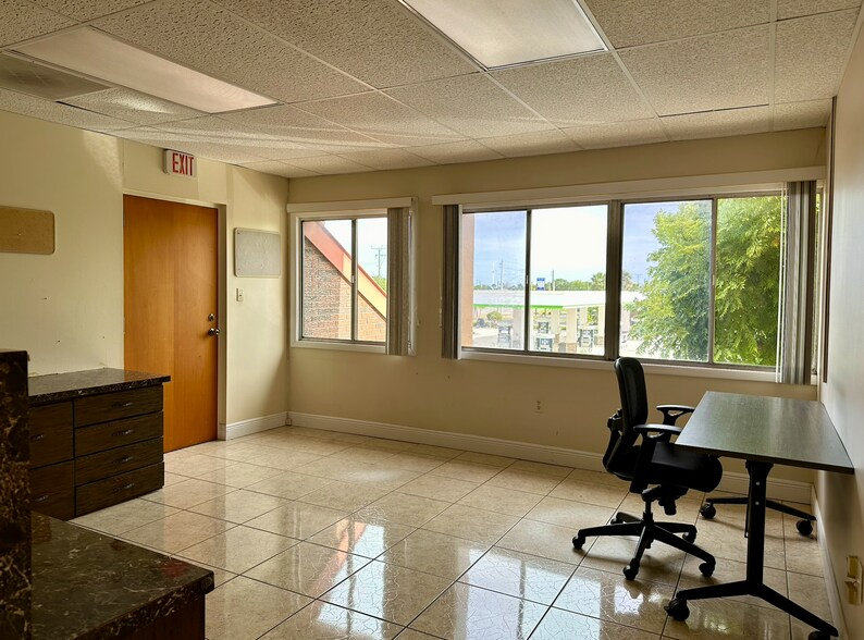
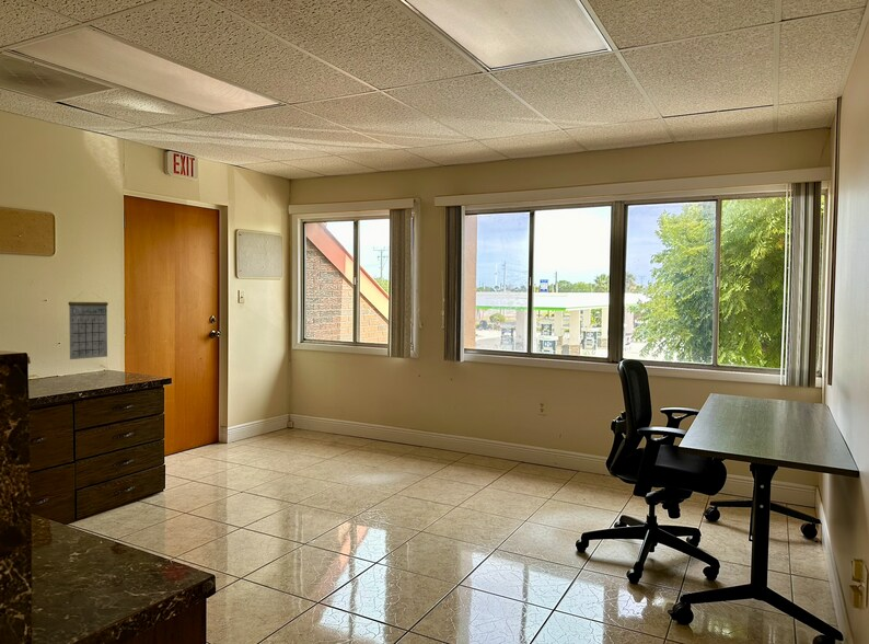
+ calendar (89, 323)
